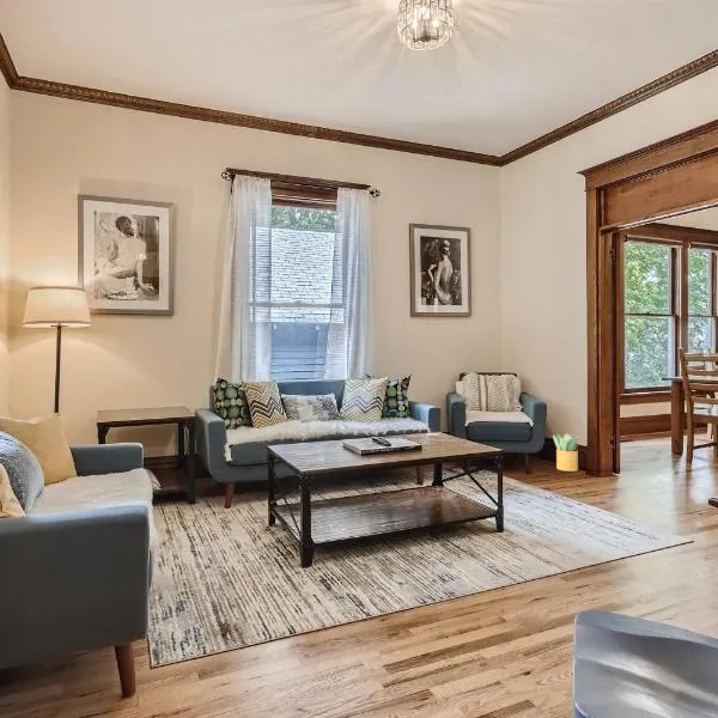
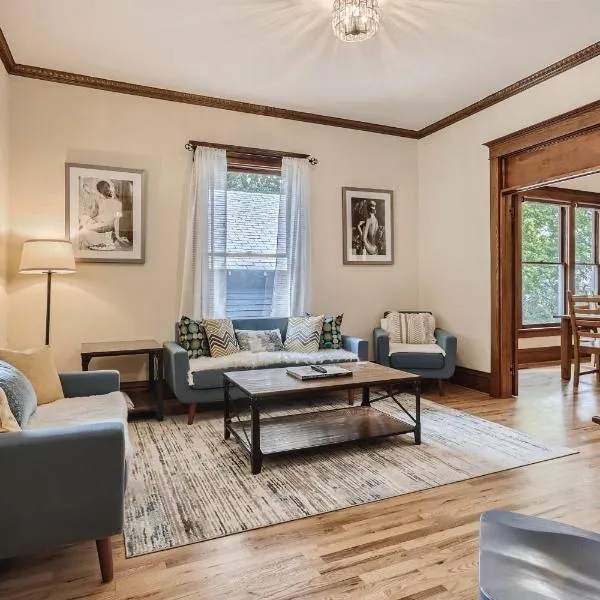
- potted plant (566, 451)
